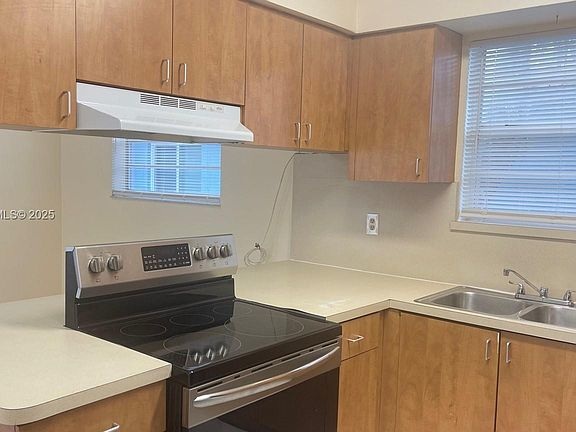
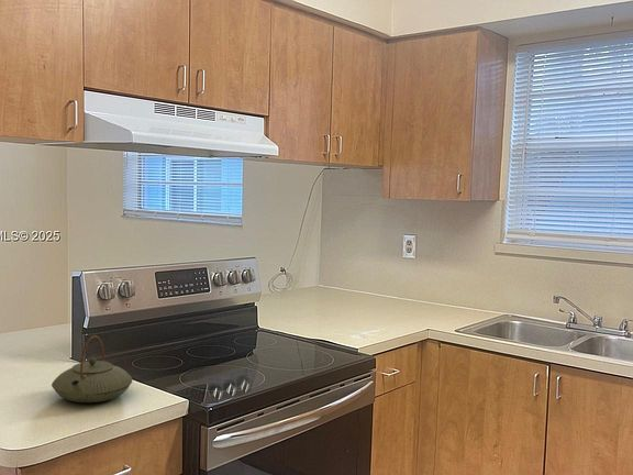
+ teapot (90, 367)
